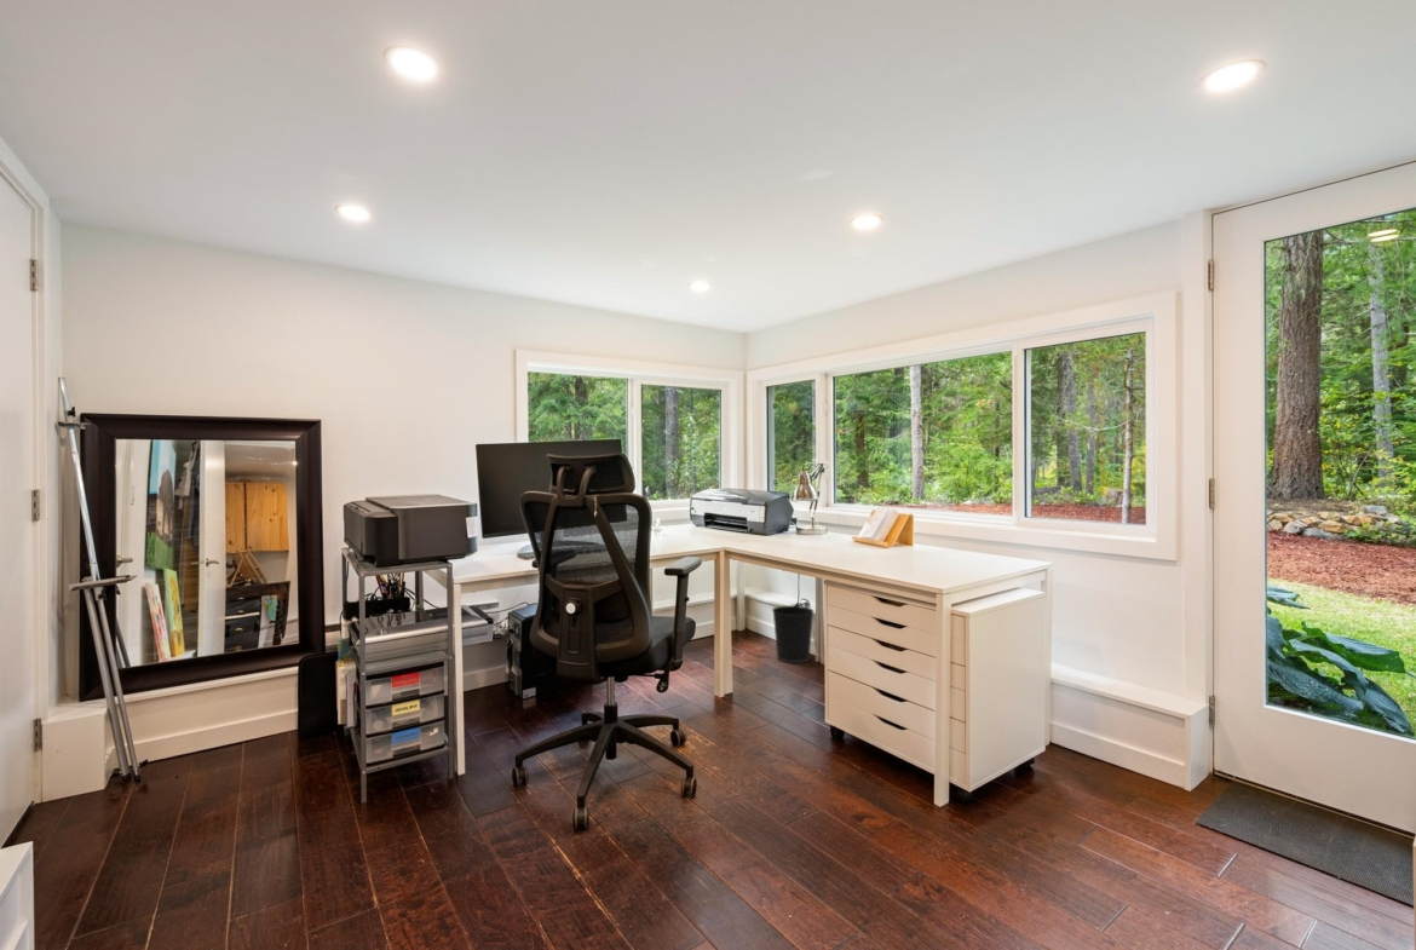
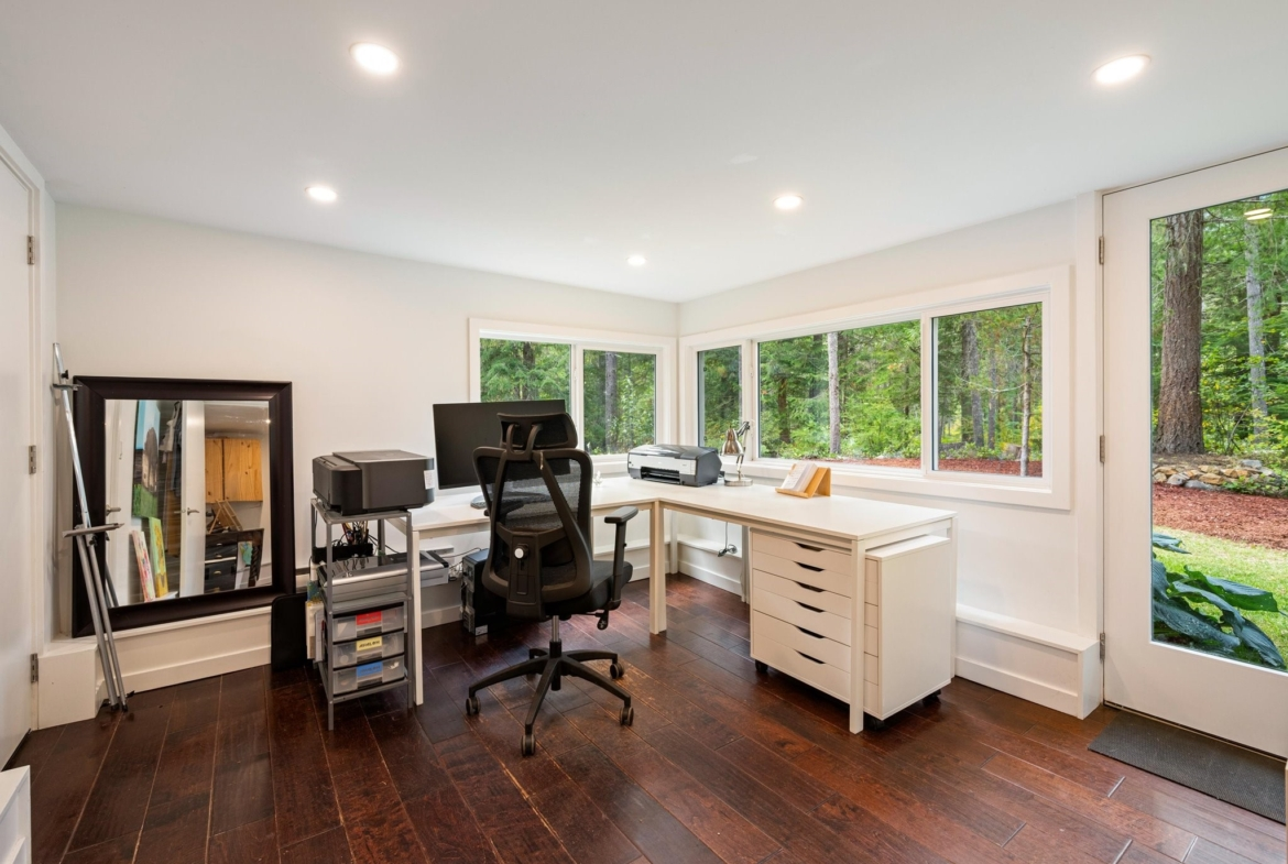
- wastebasket (793, 634)
